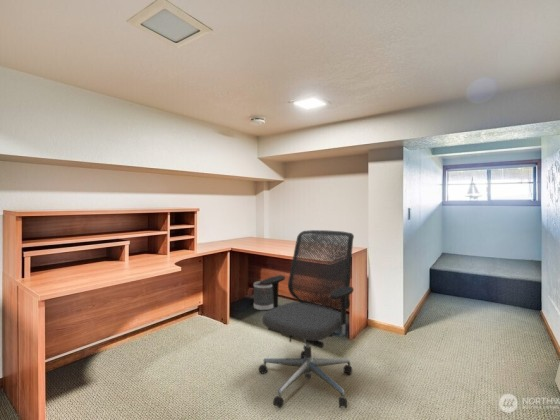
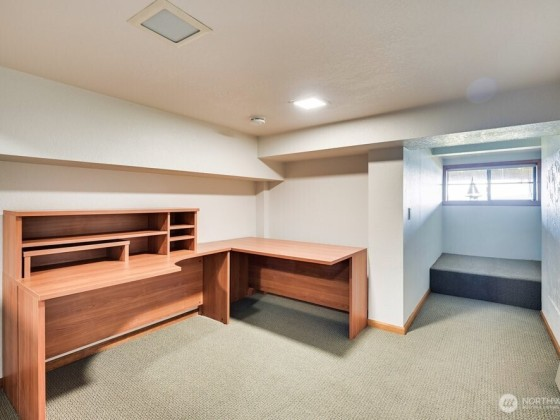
- wastebasket (264, 294)
- office chair (305, 307)
